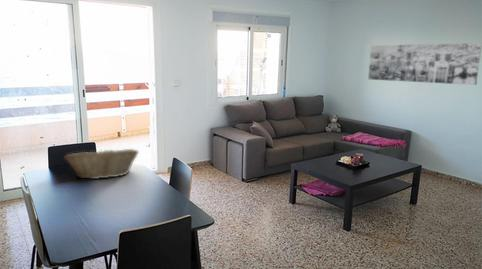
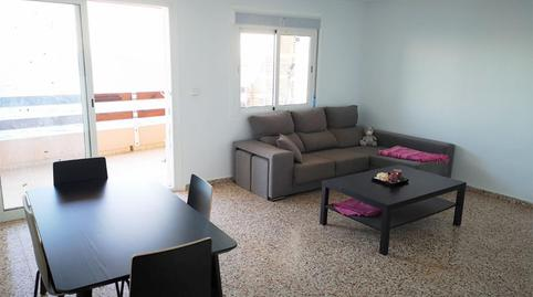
- wall art (418, 63)
- fruit basket (102, 160)
